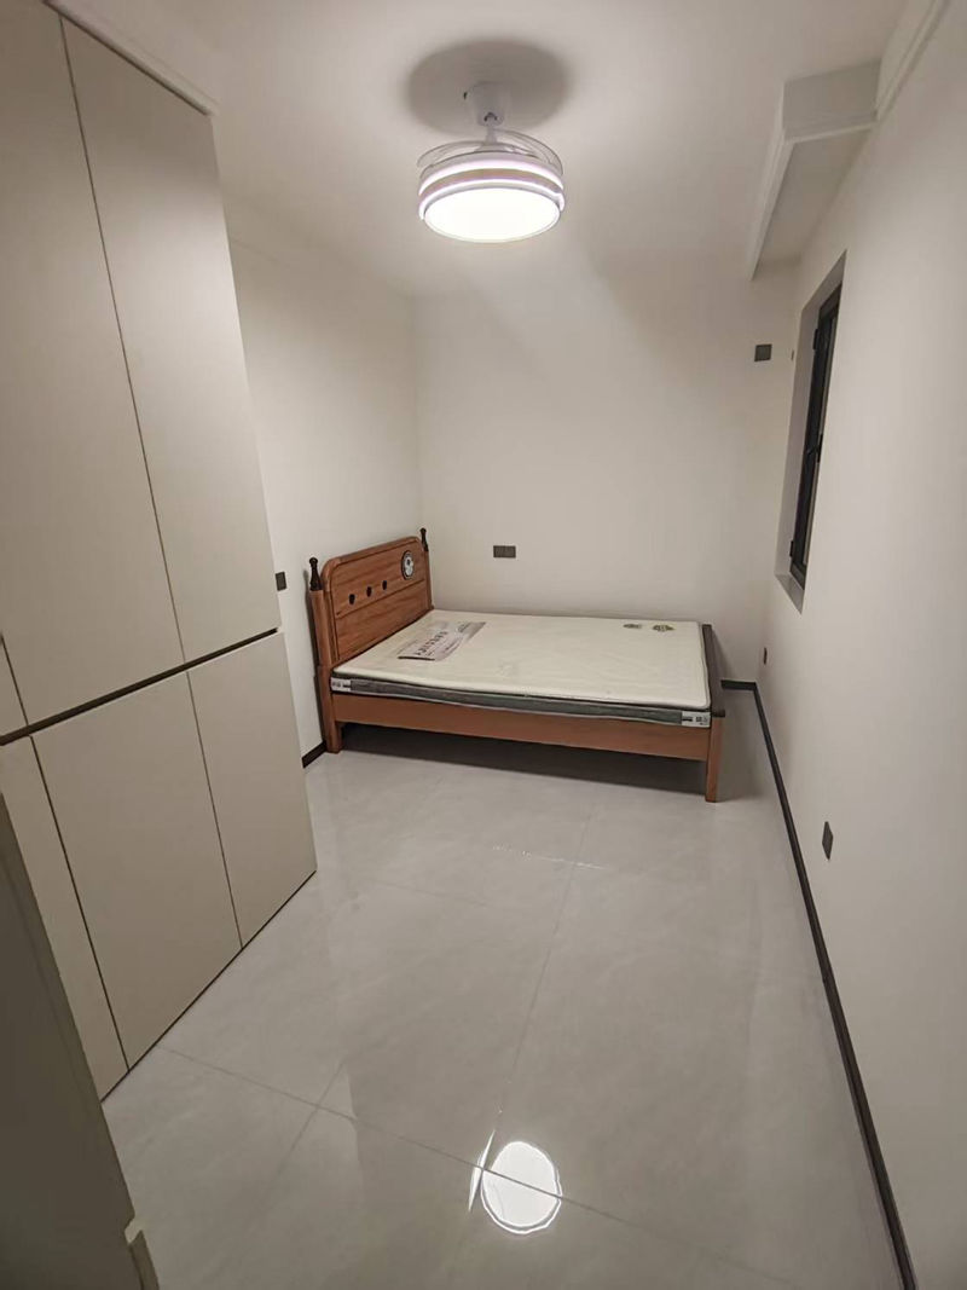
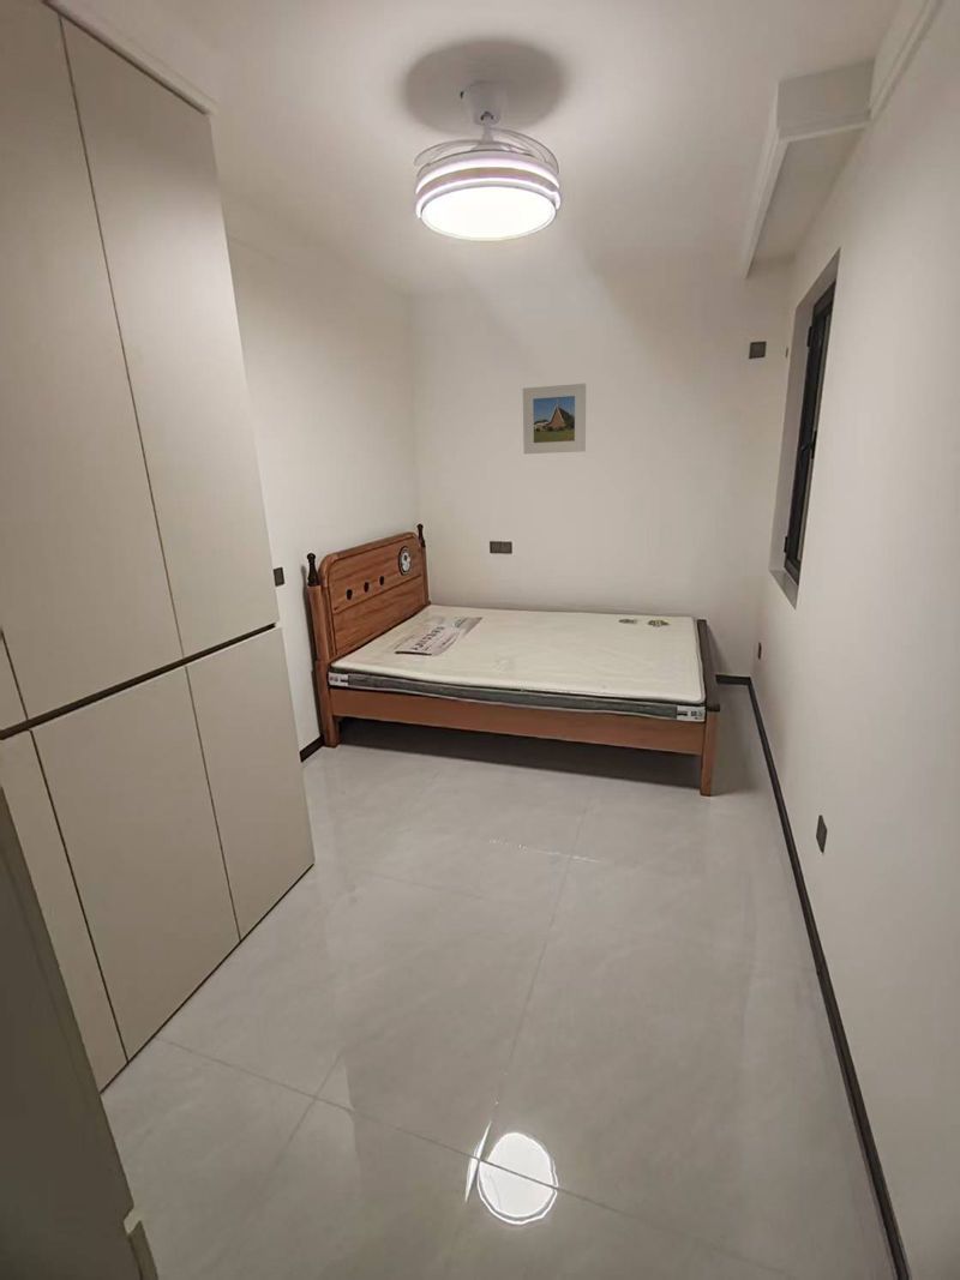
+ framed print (553, 420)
